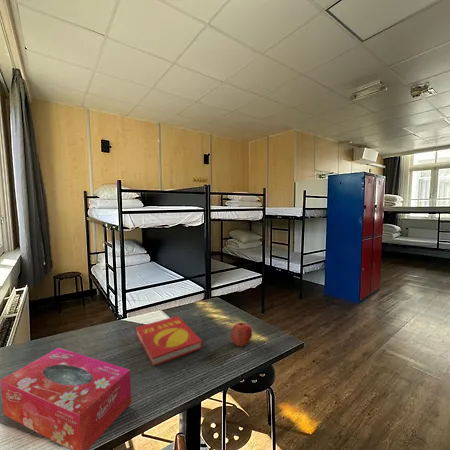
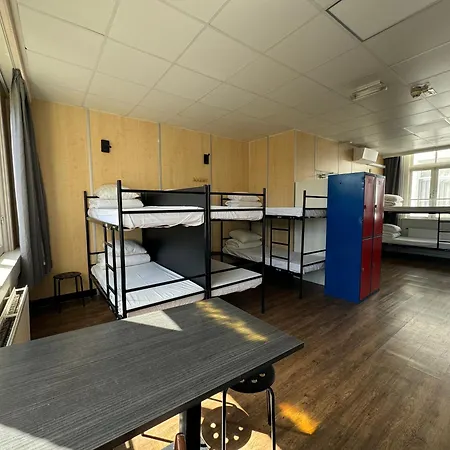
- apple (241, 333)
- tissue box (68, 392)
- book (167, 337)
